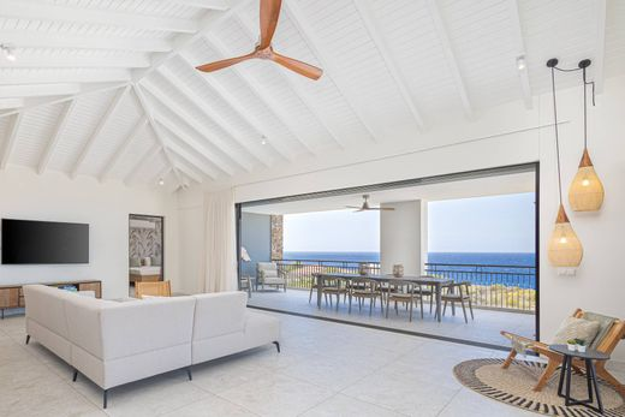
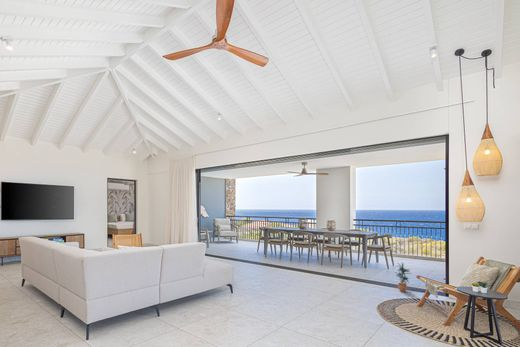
+ potted plant (403, 276)
